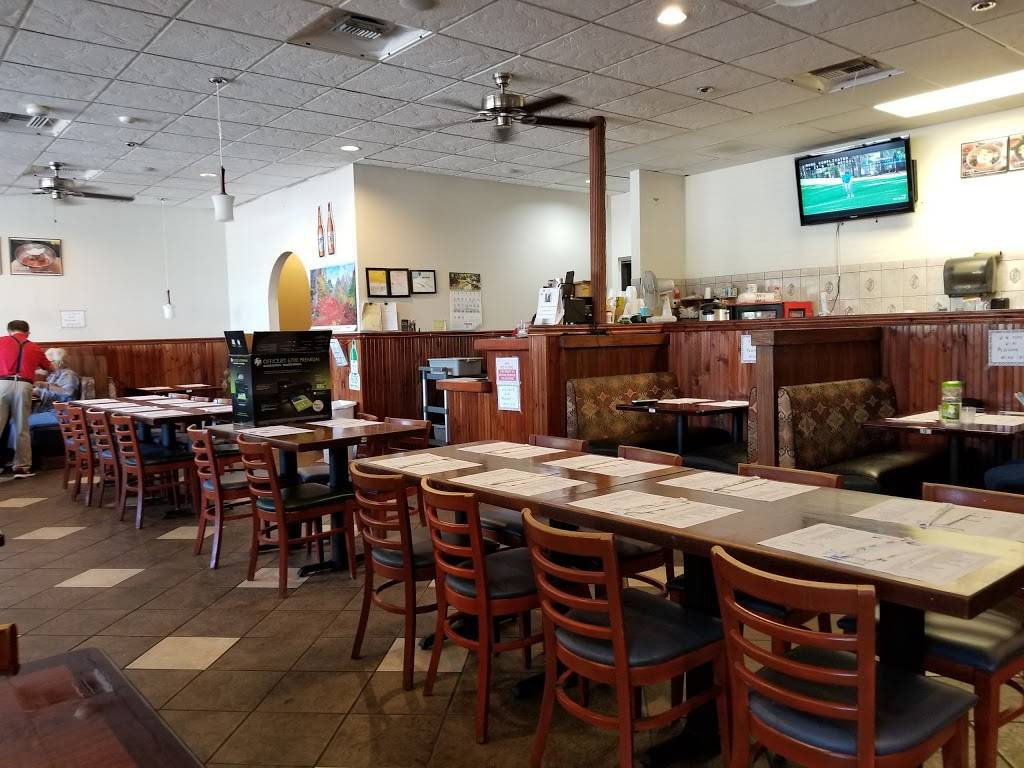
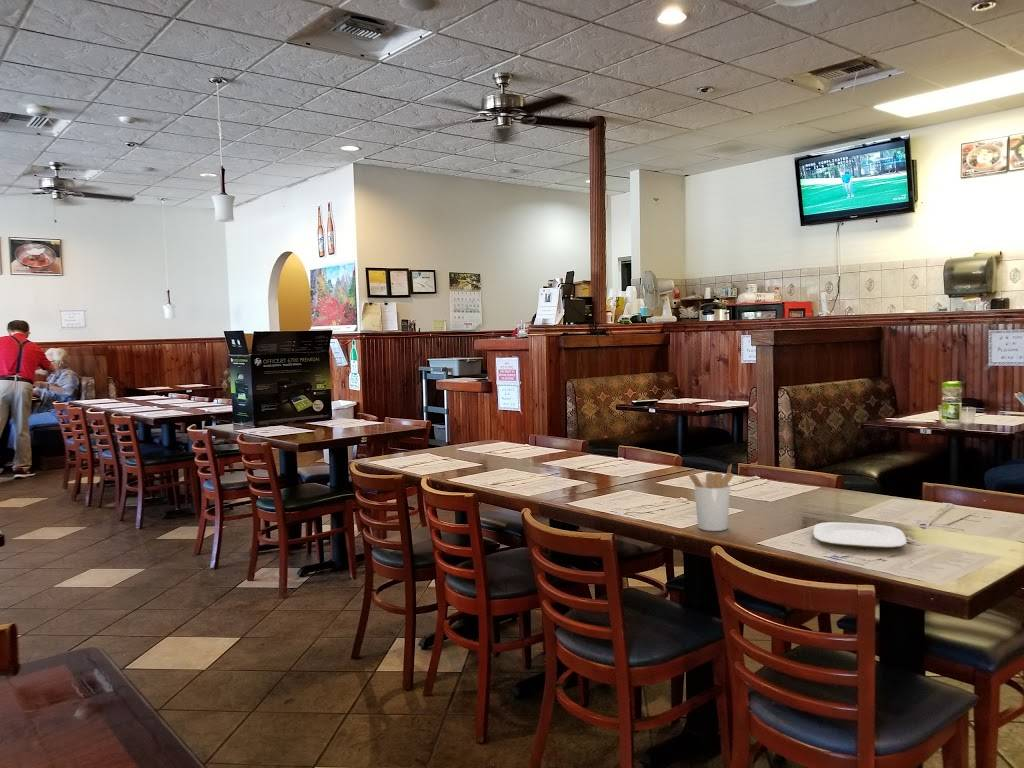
+ utensil holder (714, 497)
+ plate (858, 536)
